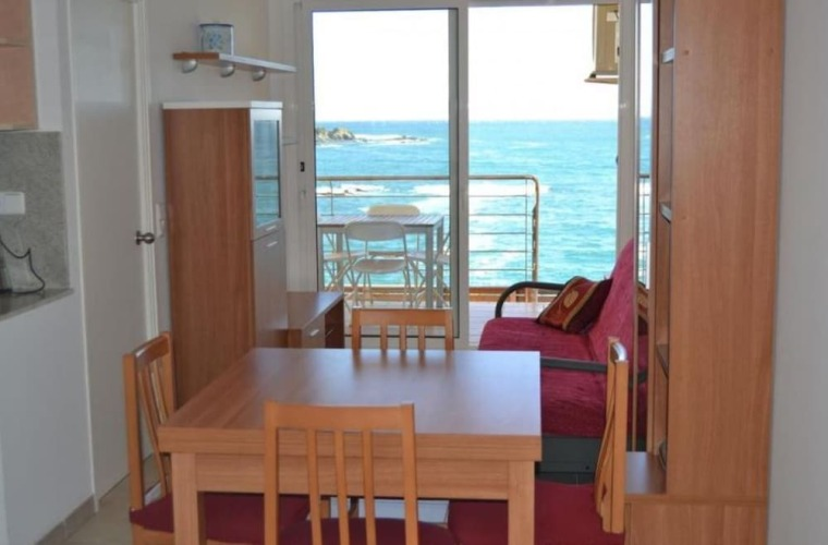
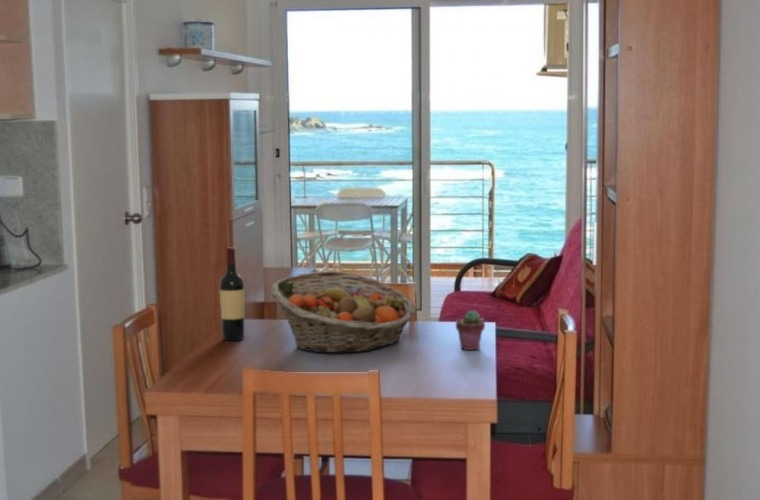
+ potted succulent (470, 329)
+ wine bottle (232, 293)
+ fruit basket (343, 310)
